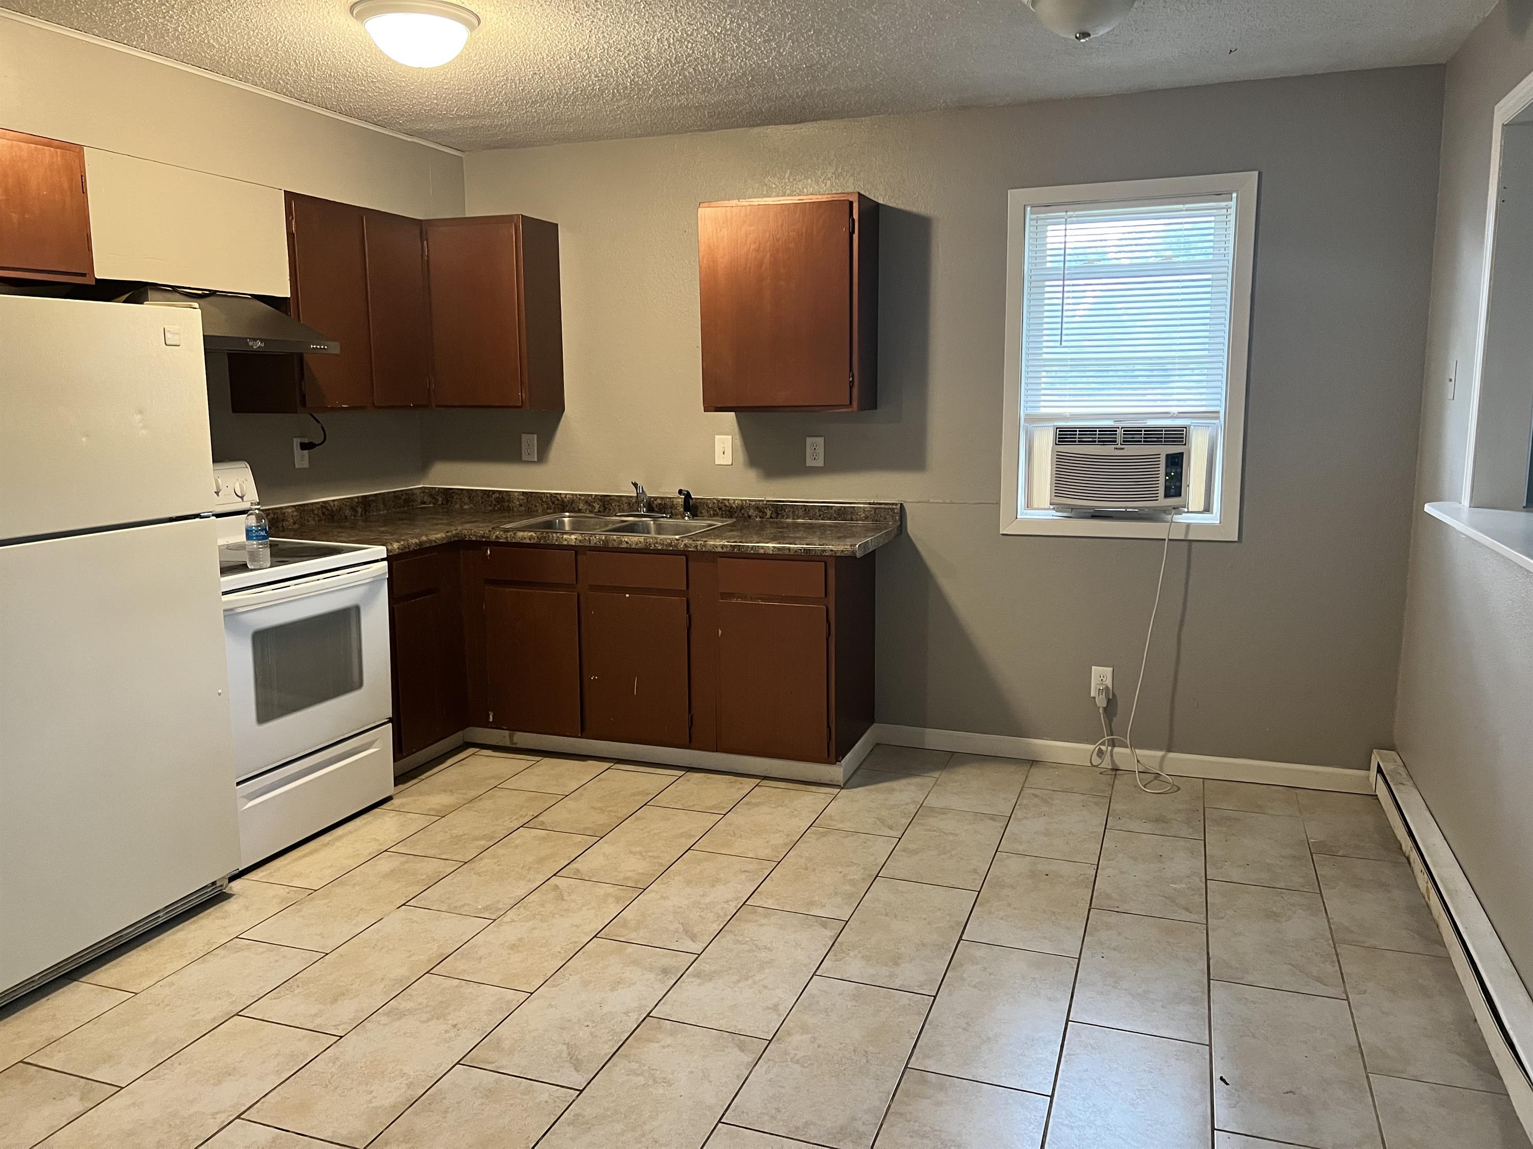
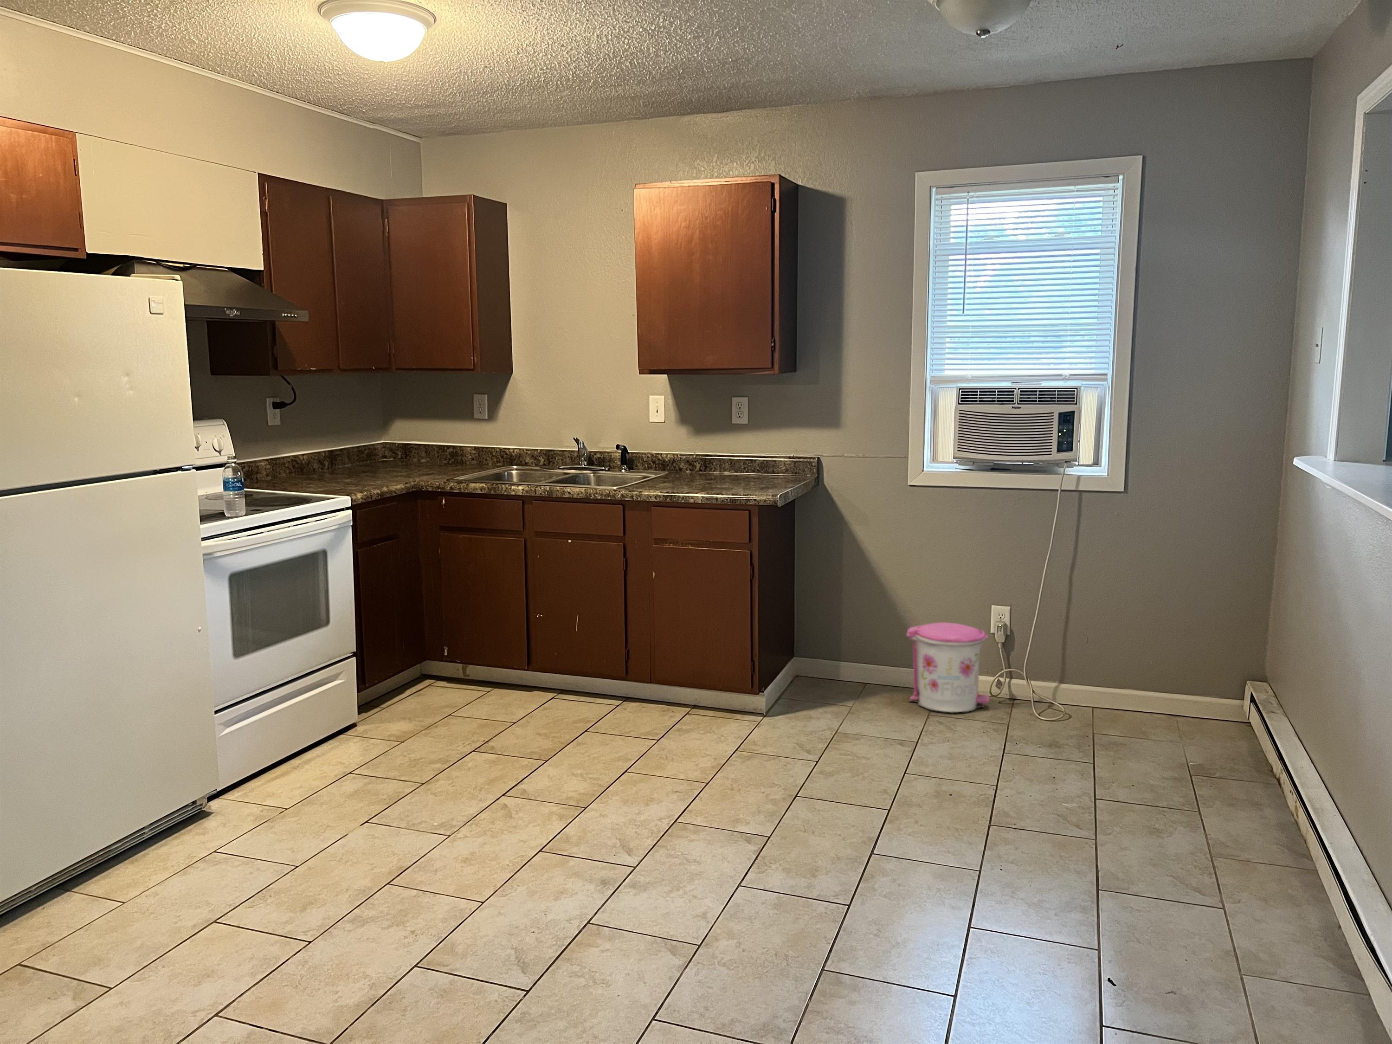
+ trash can (947, 666)
